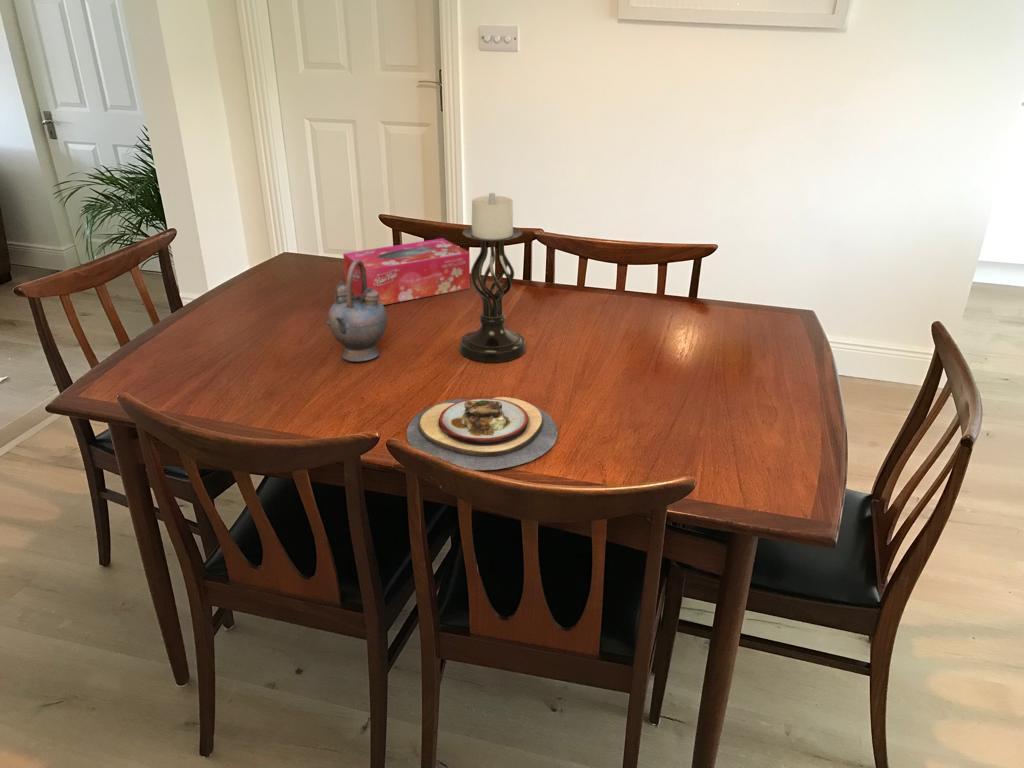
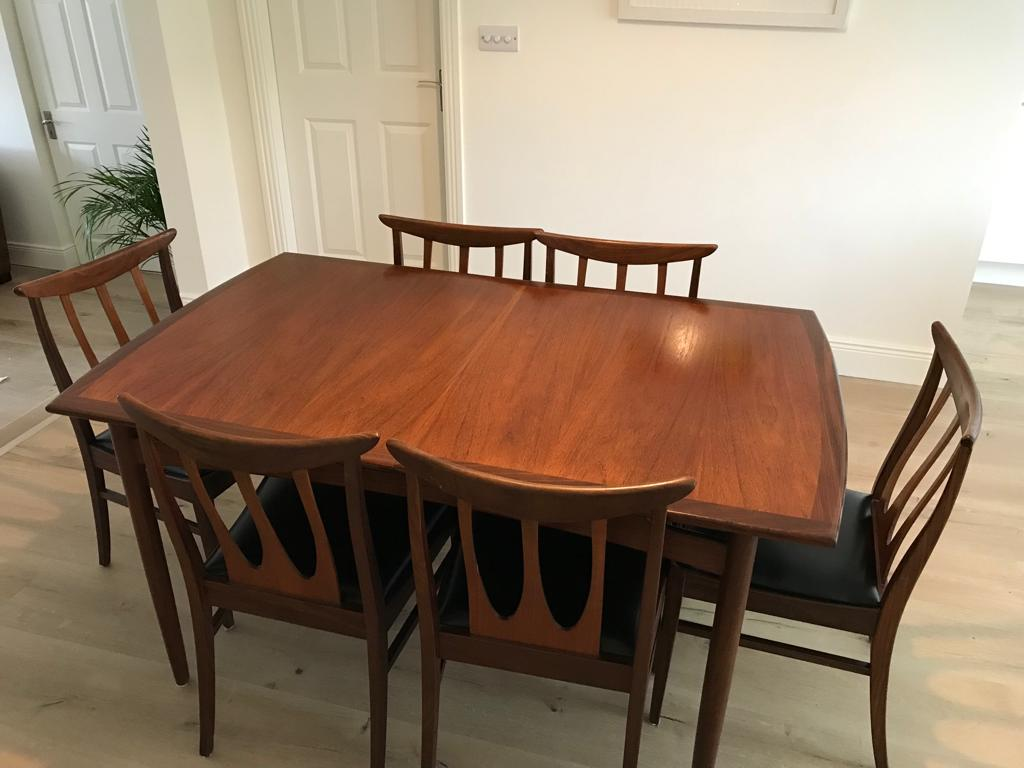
- tissue box (407, 271)
- candle holder (492, 274)
- teapot (353, 311)
- plate (482, 415)
